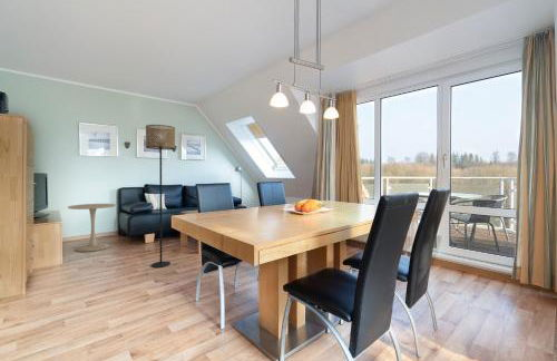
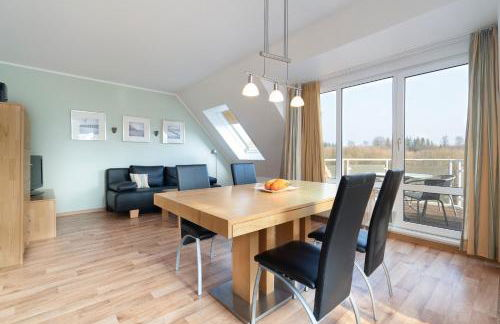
- floor lamp (160, 196)
- side table (92, 226)
